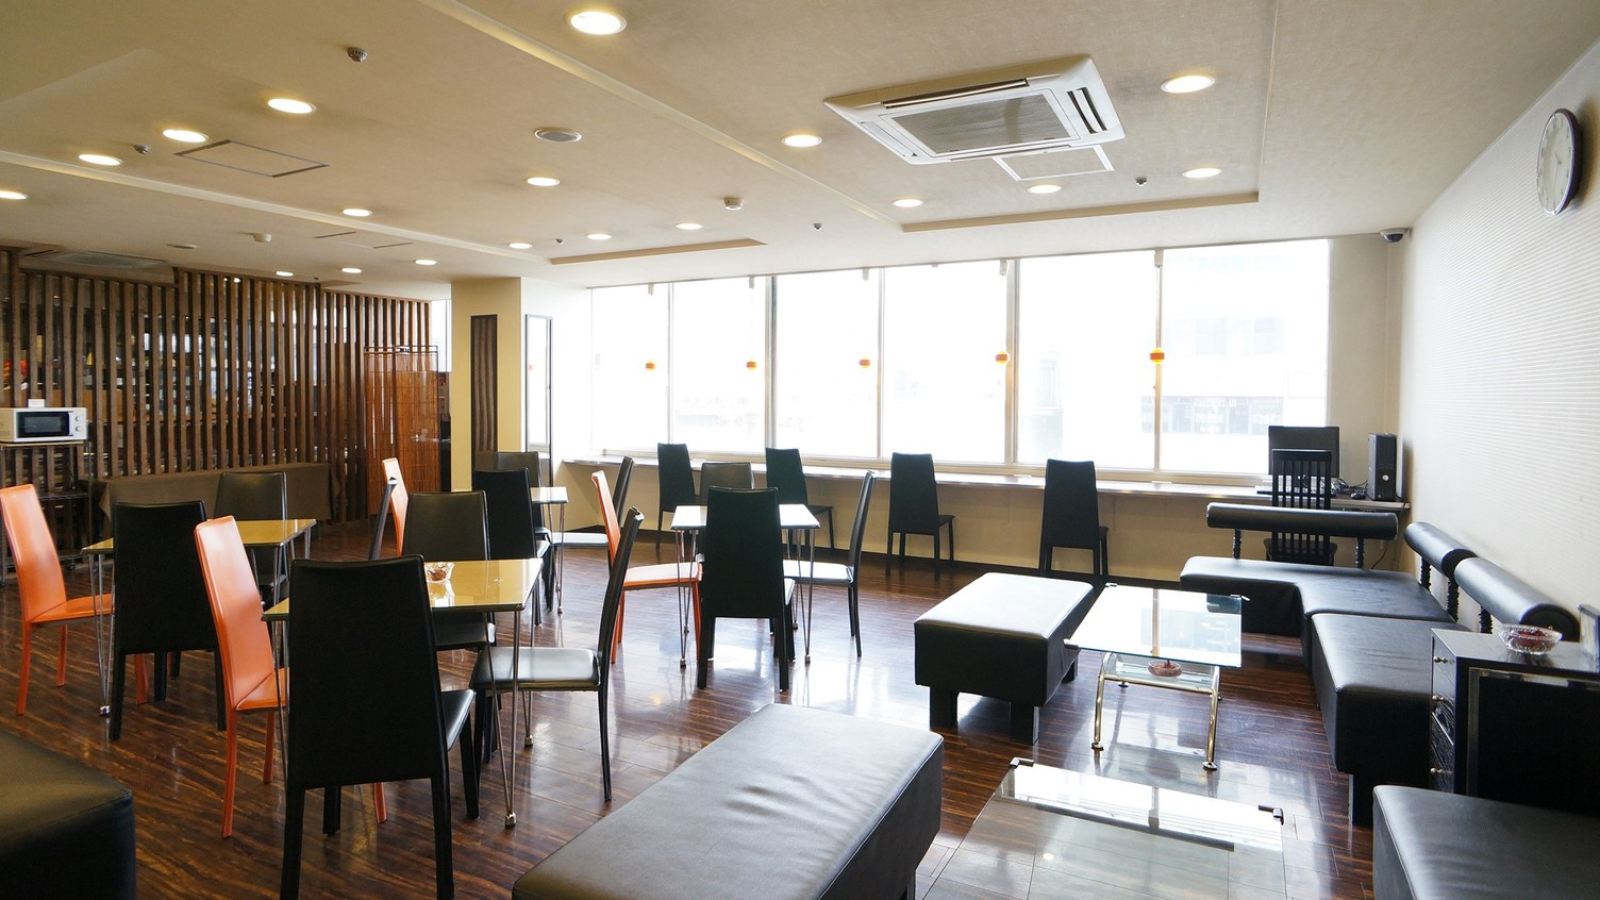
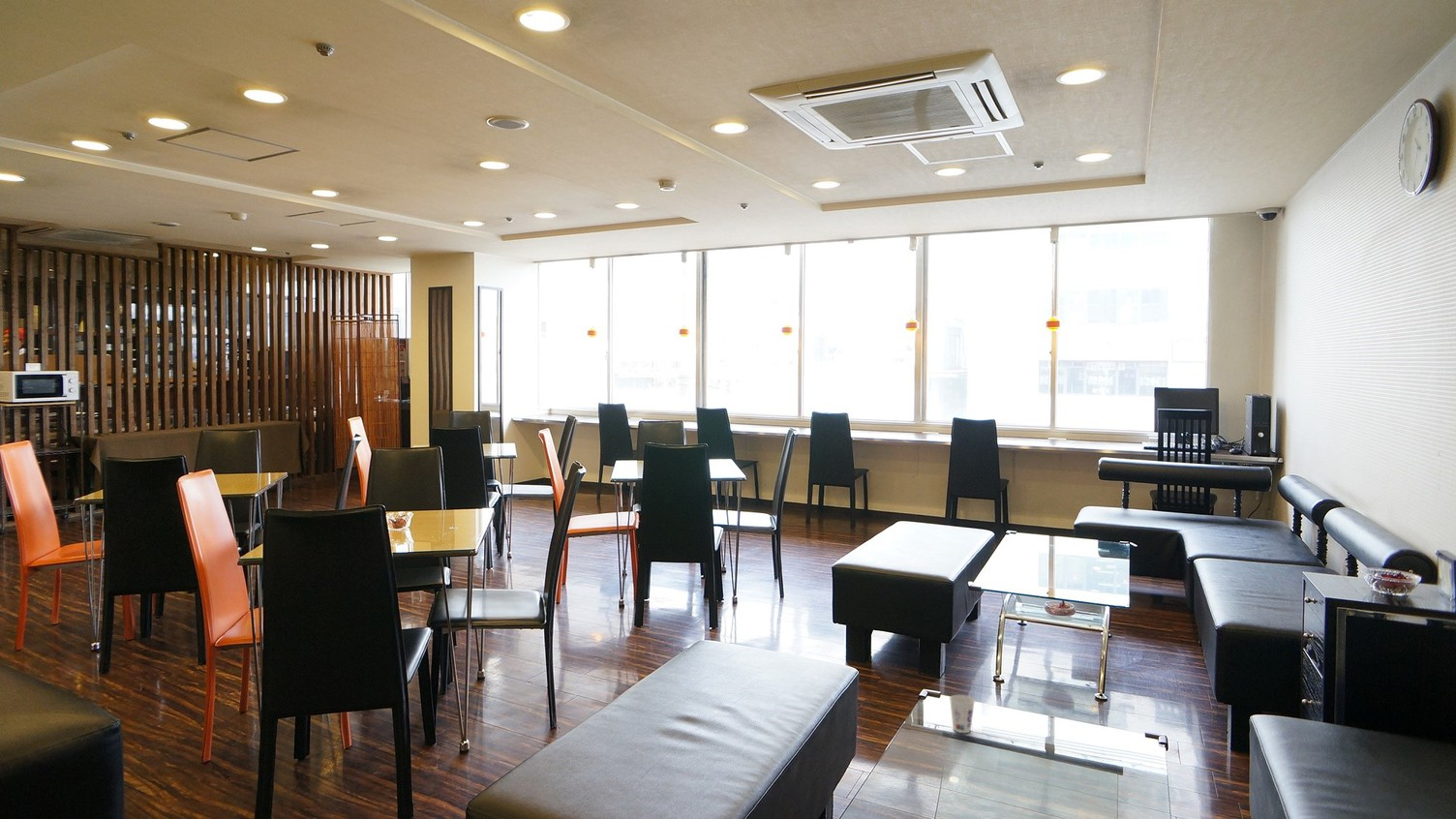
+ cup (961, 713)
